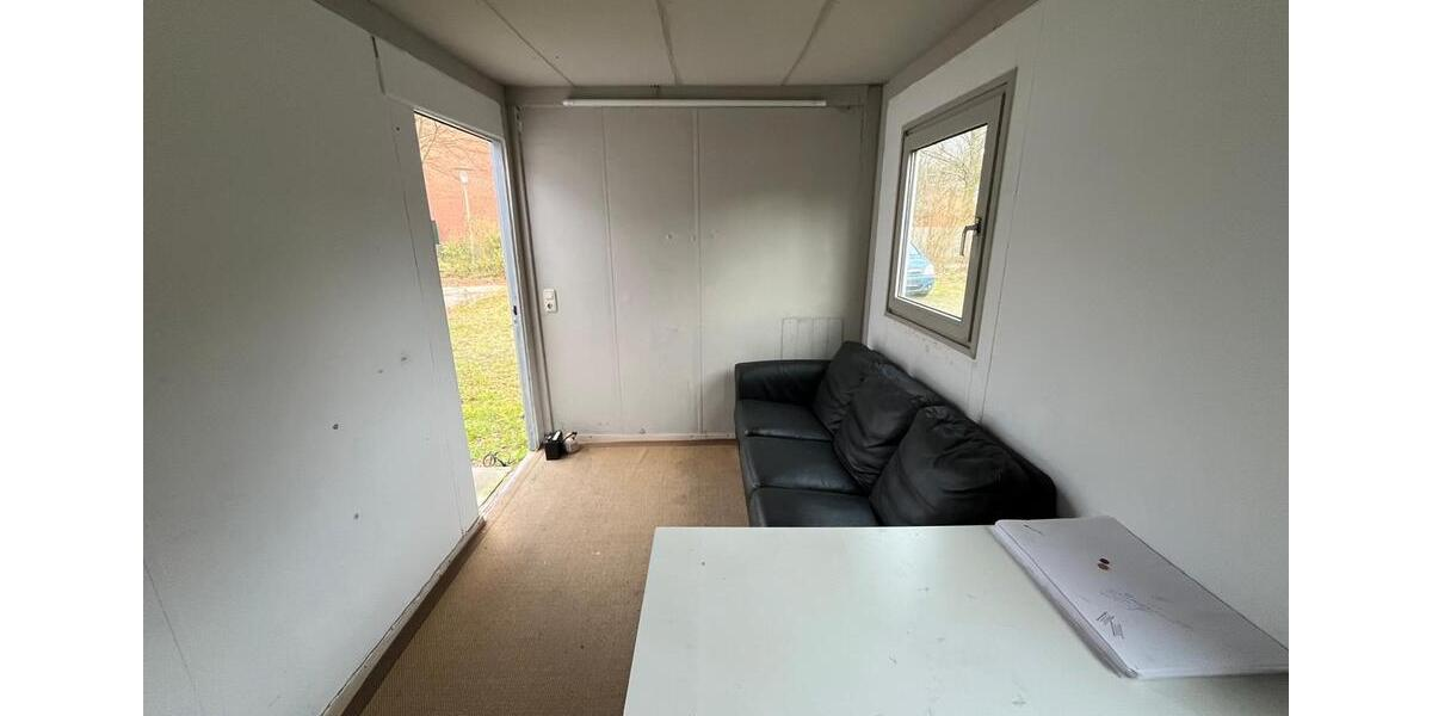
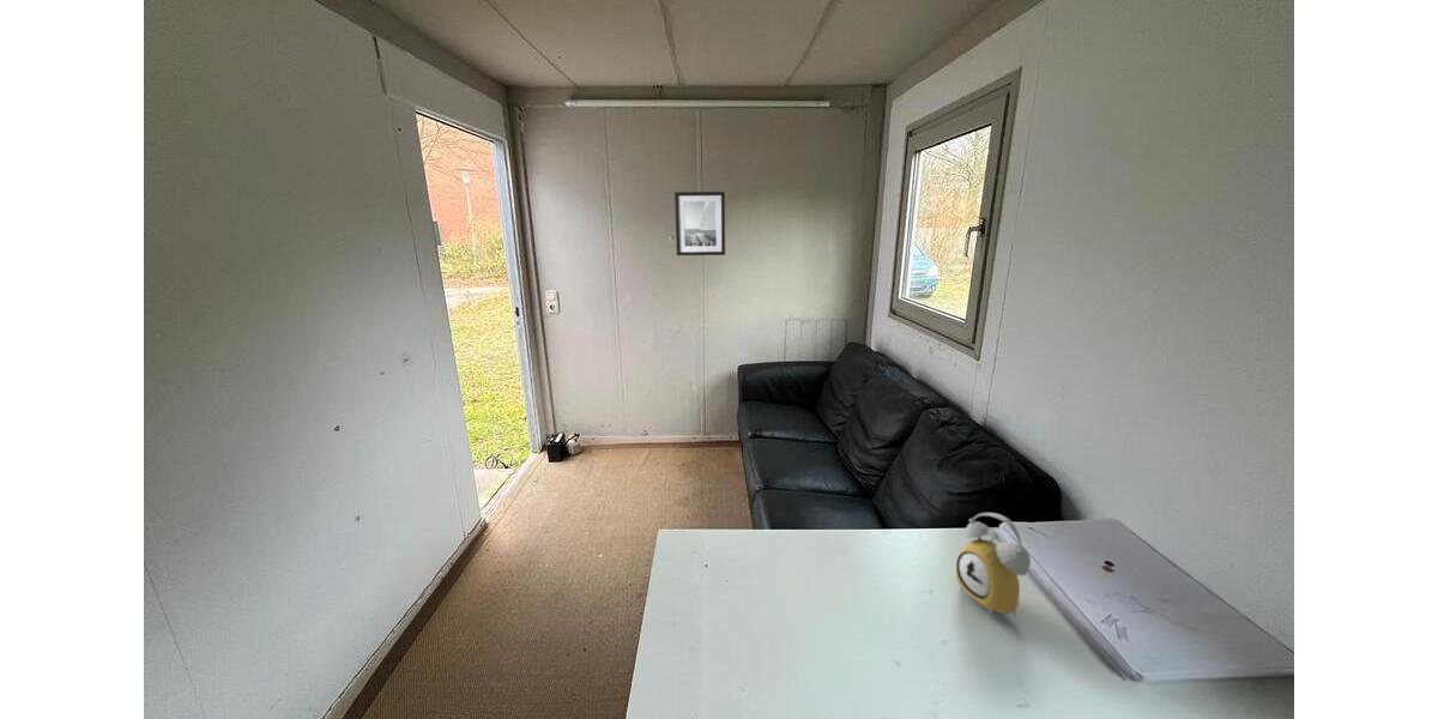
+ wall art (700, 224)
+ alarm clock (1001, 556)
